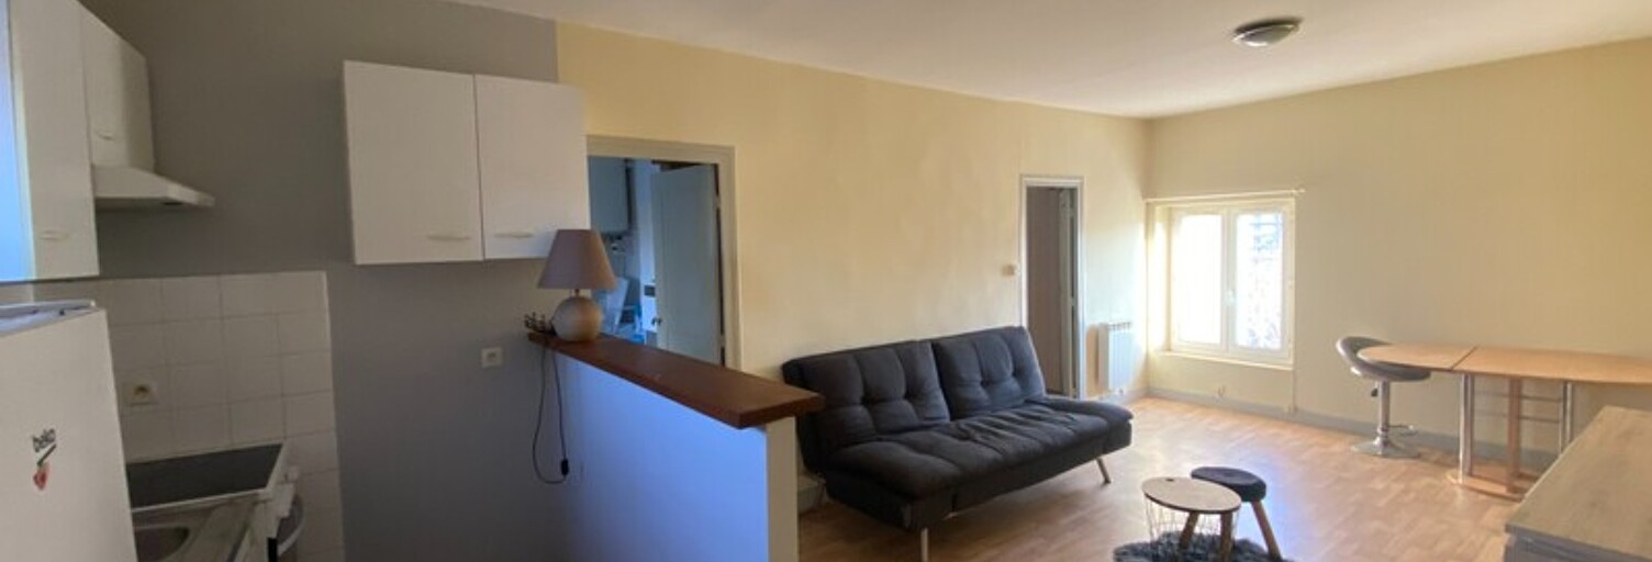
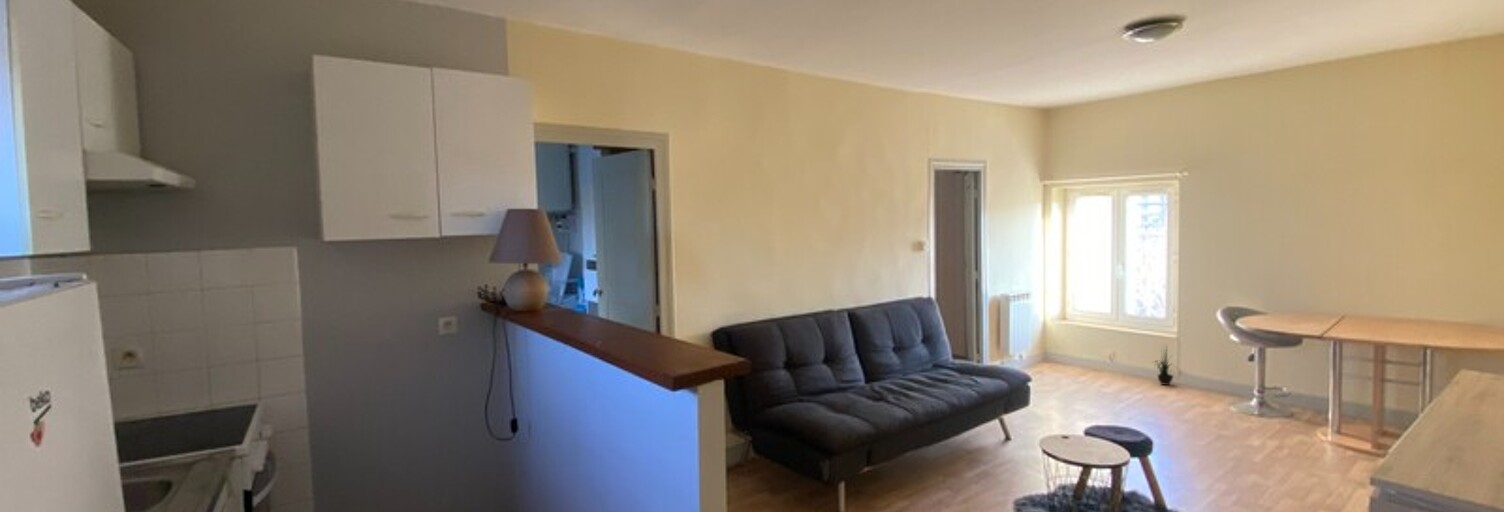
+ potted plant (1163, 362)
